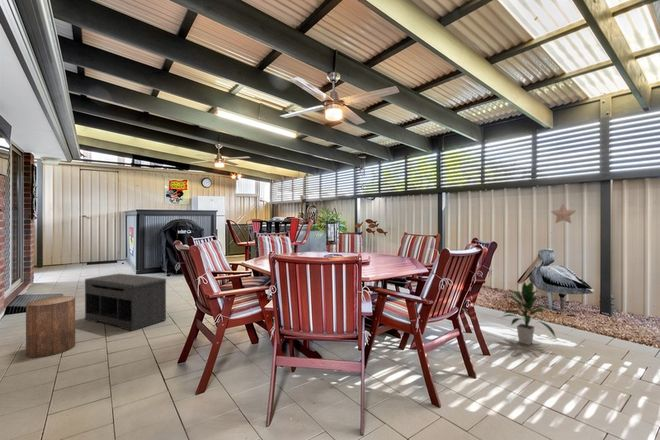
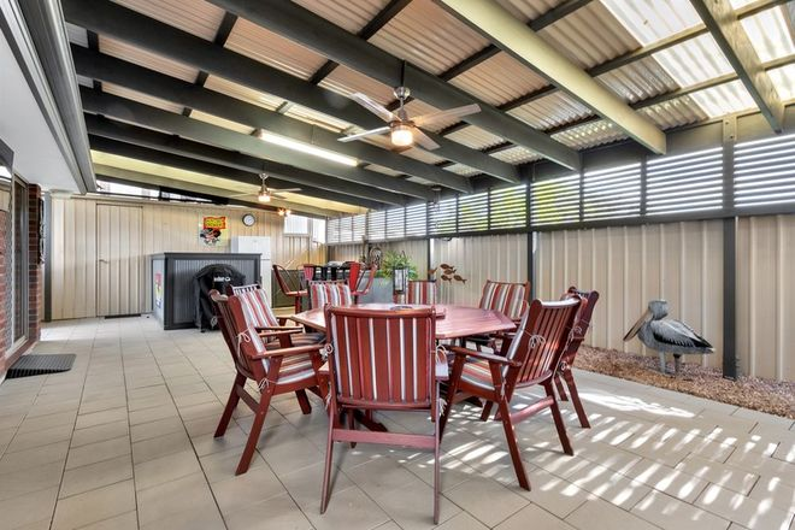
- decorative star (563, 213)
- bench (125, 299)
- stool (51, 325)
- indoor plant (527, 312)
